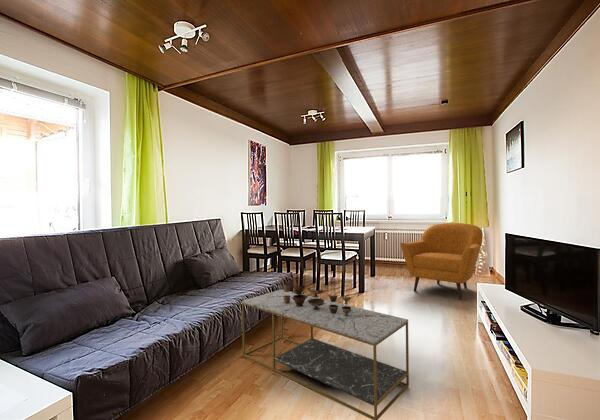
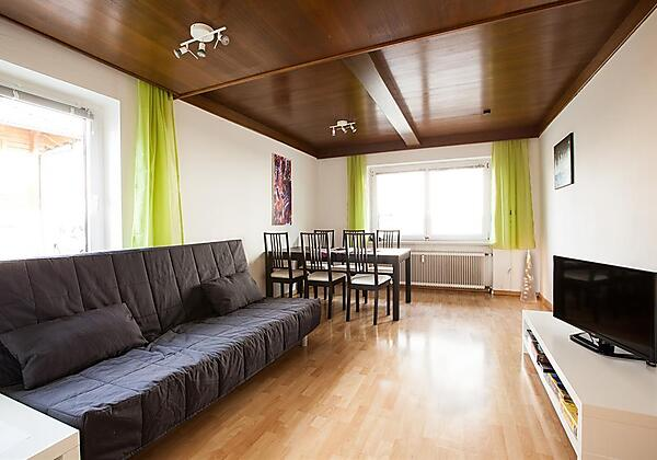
- coffee table (317, 340)
- armchair (446, 256)
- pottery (314, 296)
